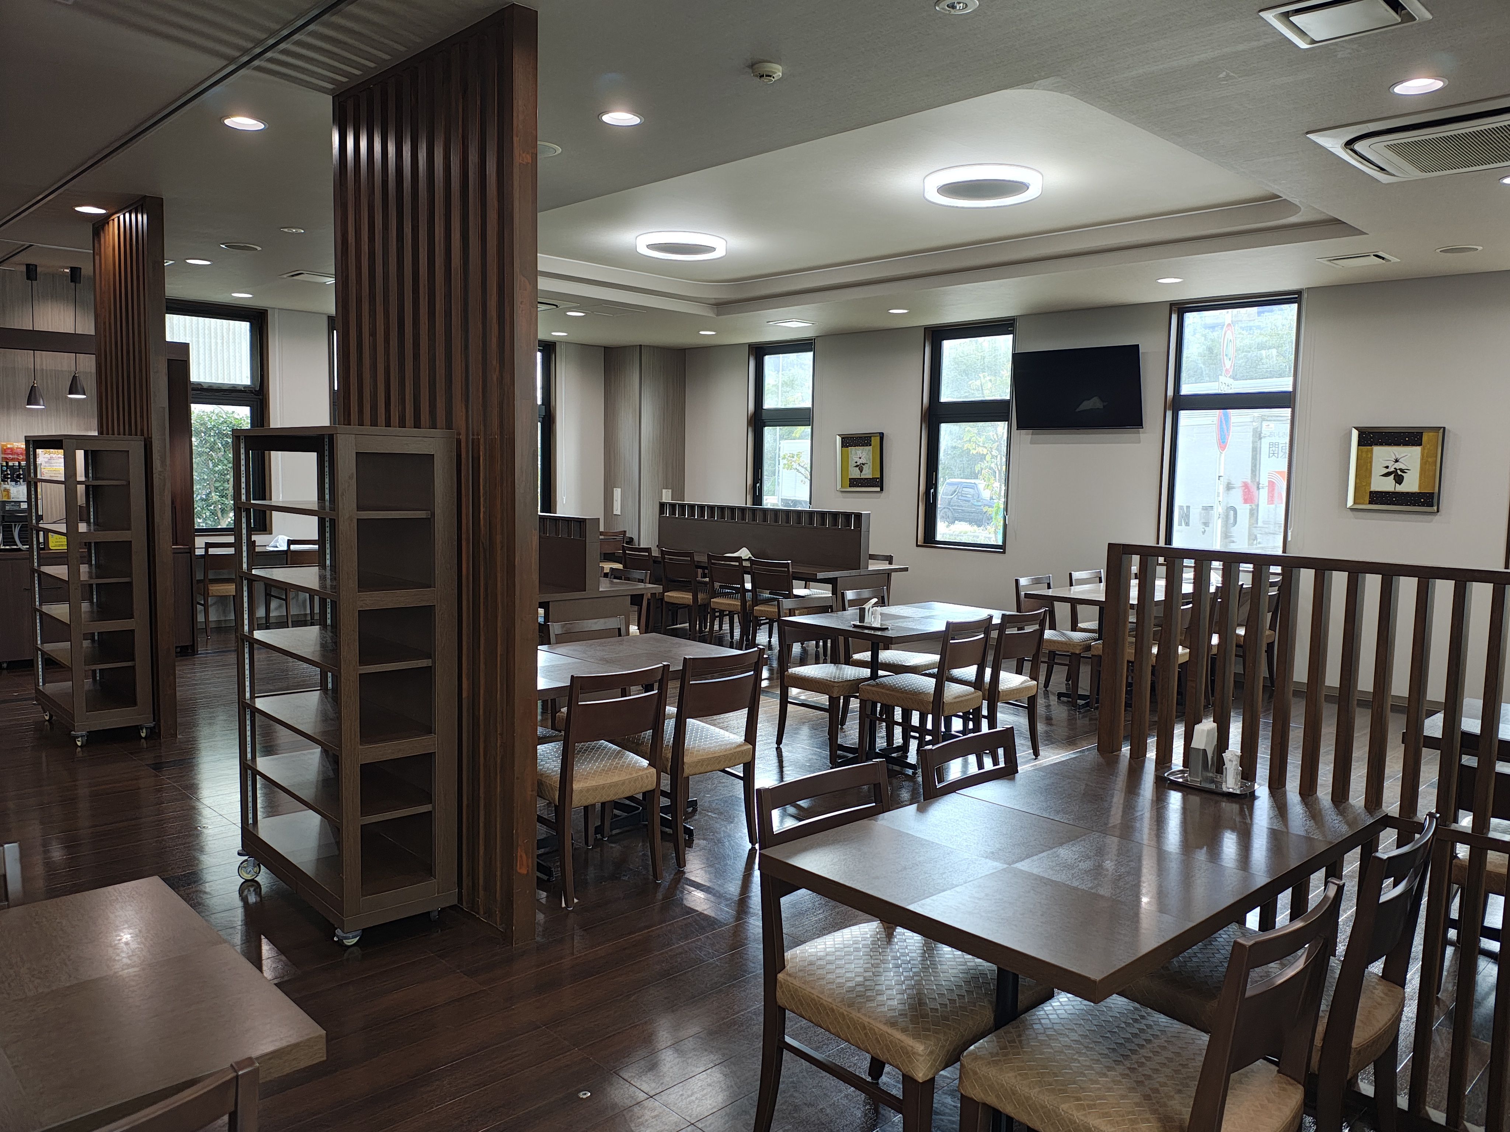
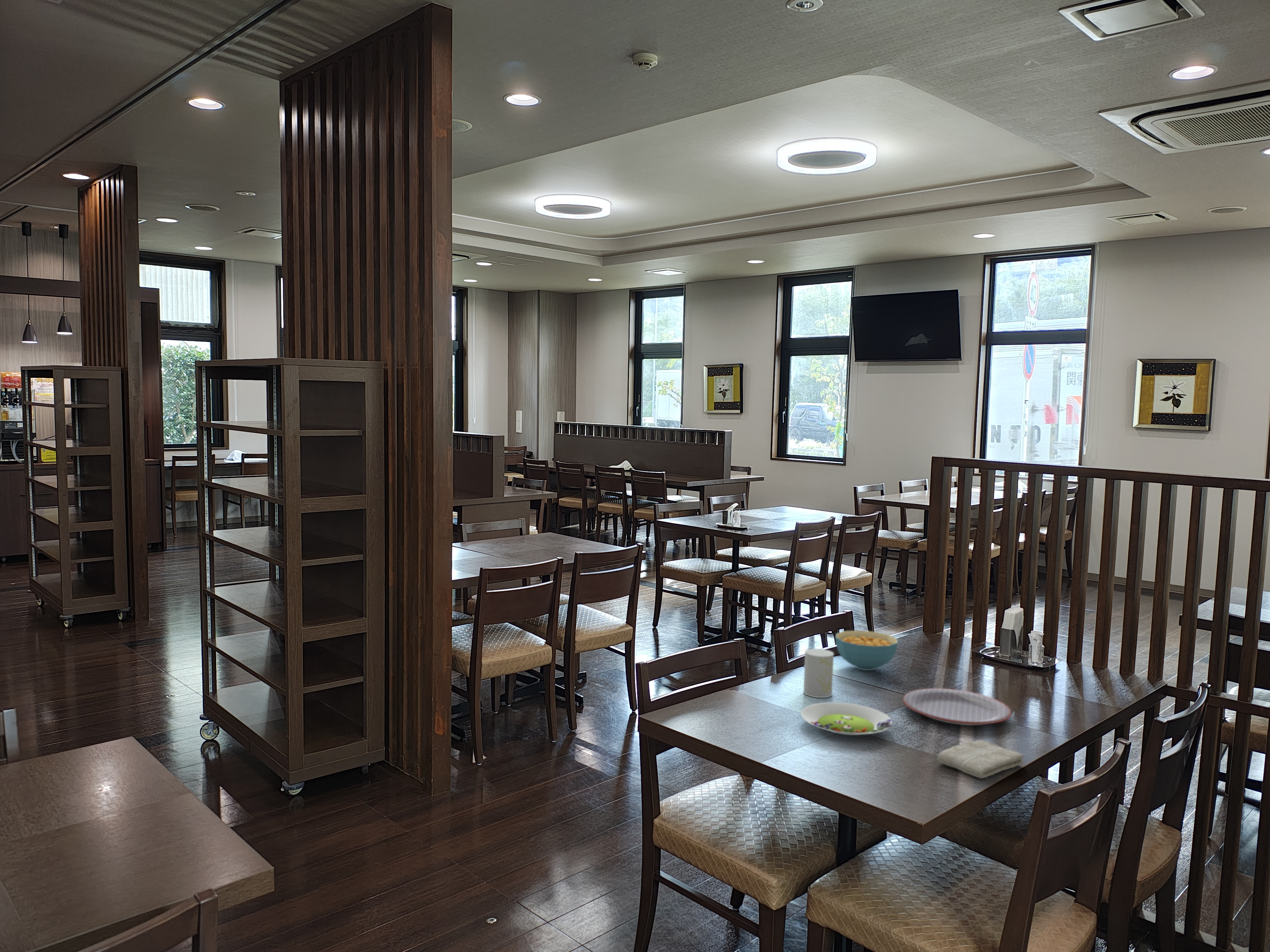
+ salad plate (846, 720)
+ cup (819, 673)
+ plate (956, 708)
+ washcloth (981, 757)
+ cereal bowl (866, 653)
